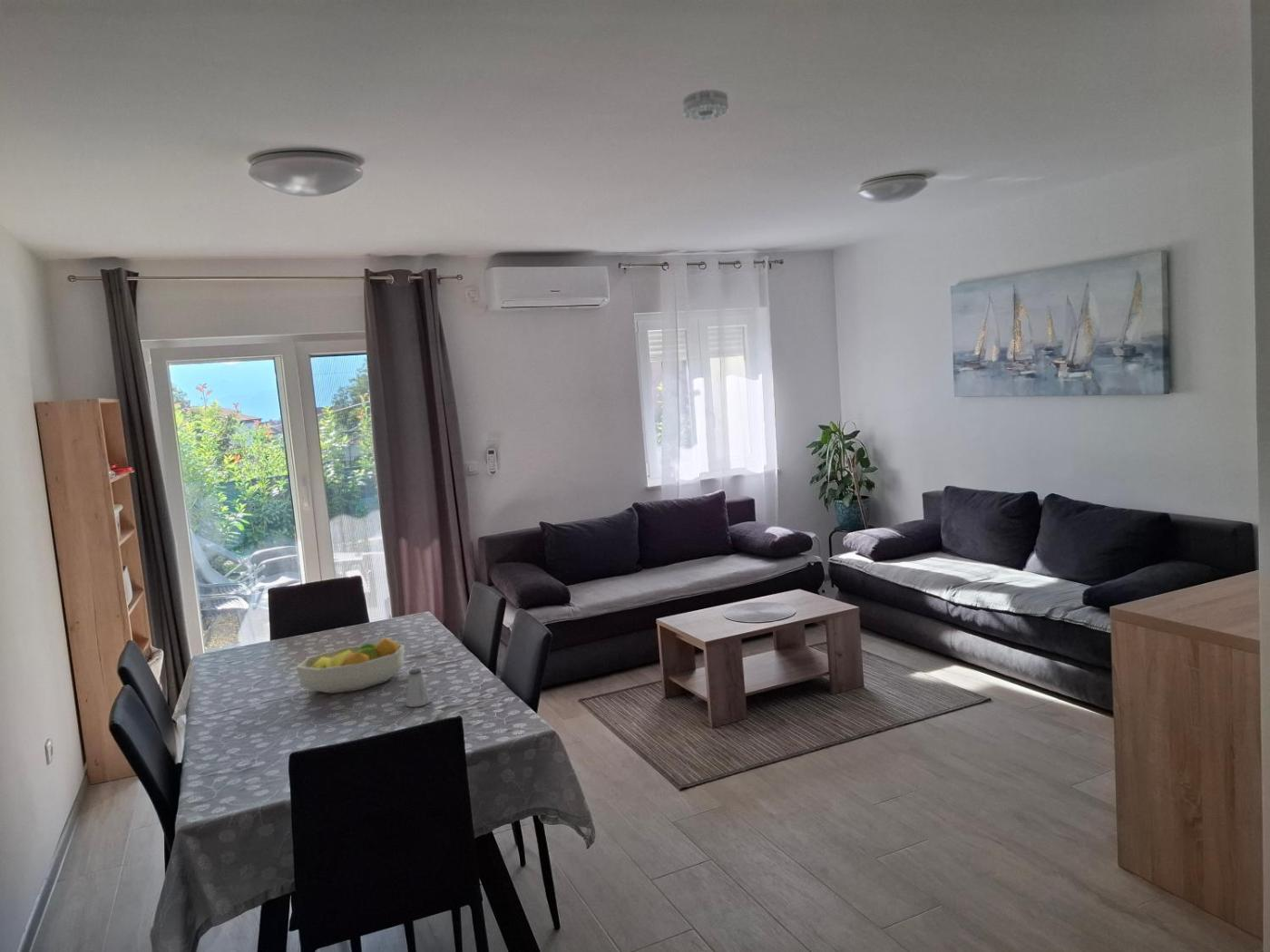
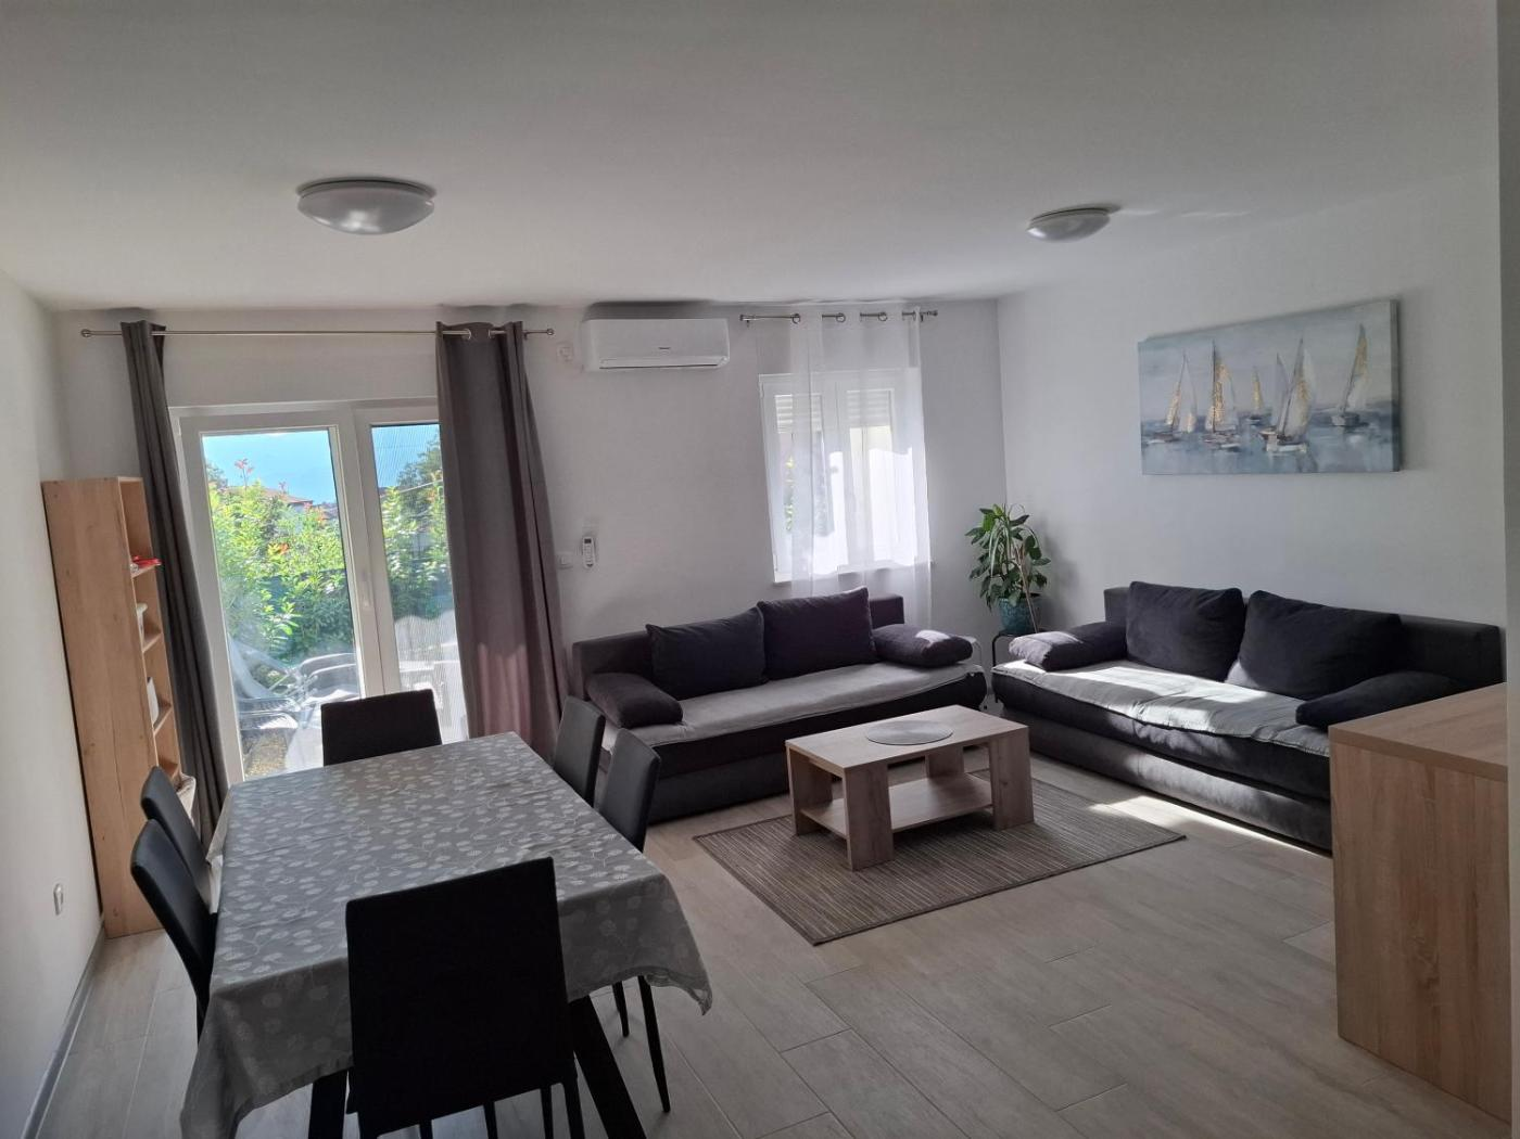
- fruit bowl (352, 663)
- smoke detector (705, 104)
- saltshaker (416, 686)
